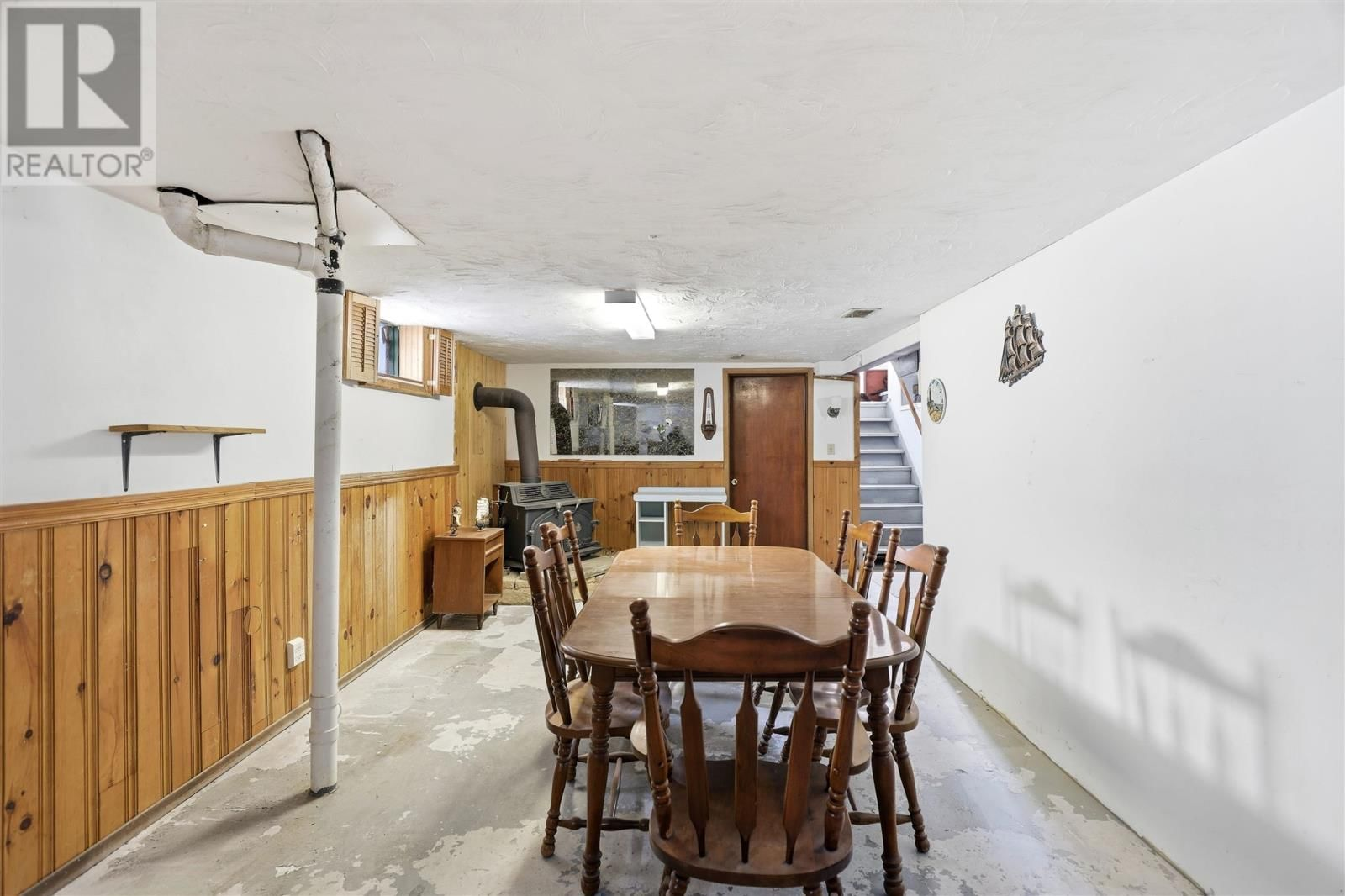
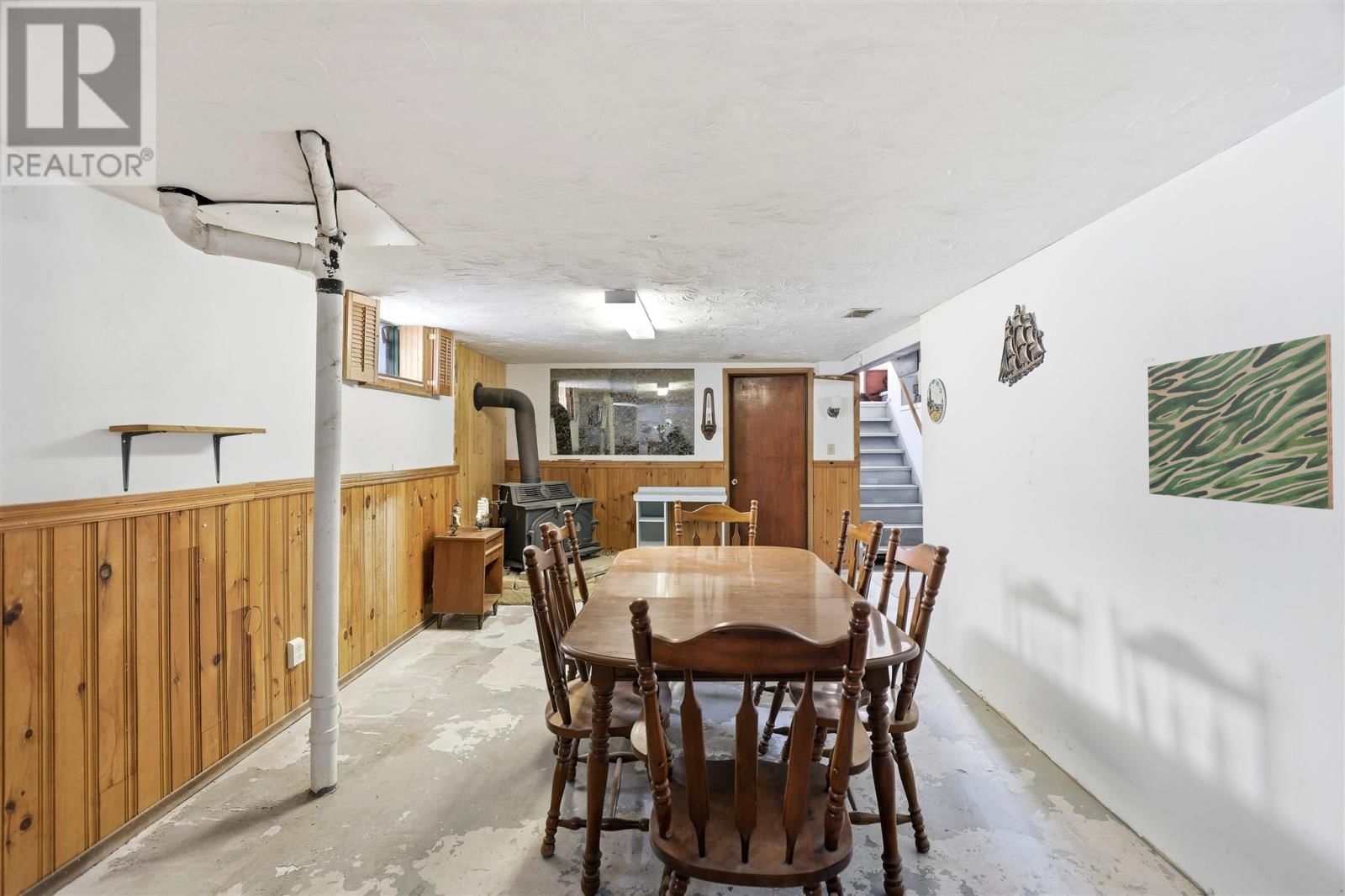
+ wall art (1225, 426)
